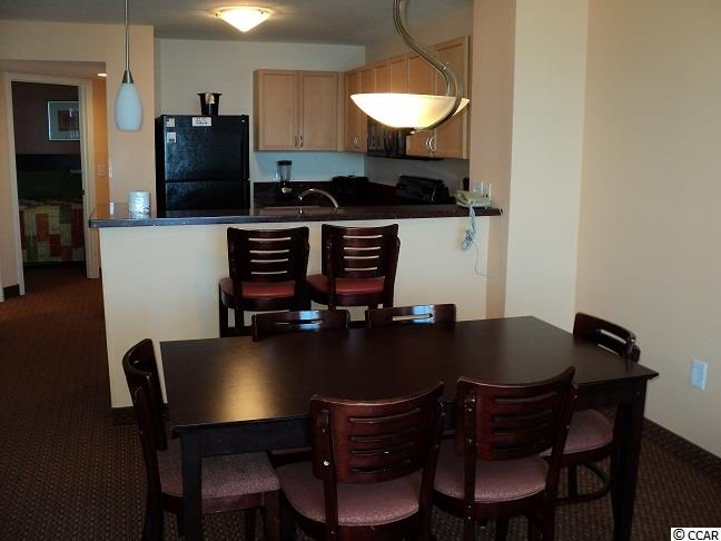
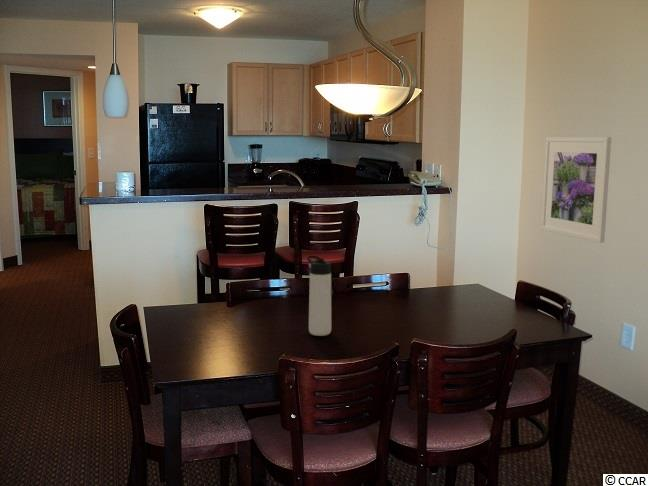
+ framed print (573, 187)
+ thermos bottle (317, 295)
